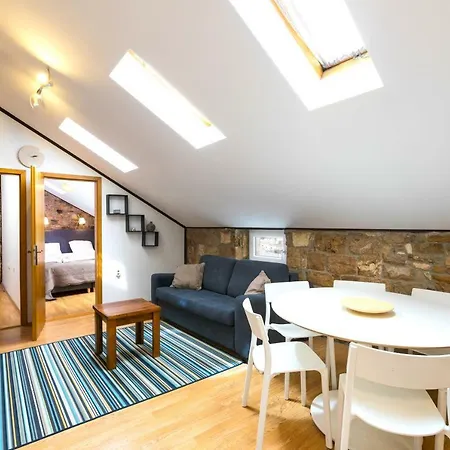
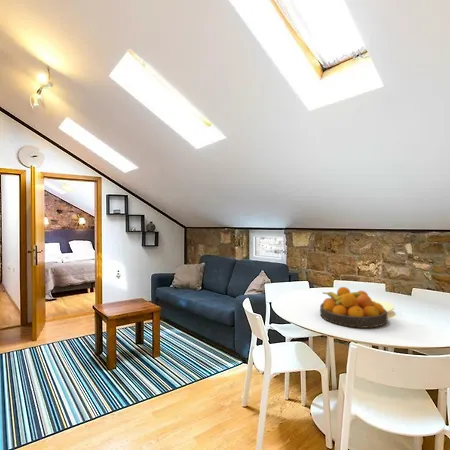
+ fruit bowl (352, 303)
